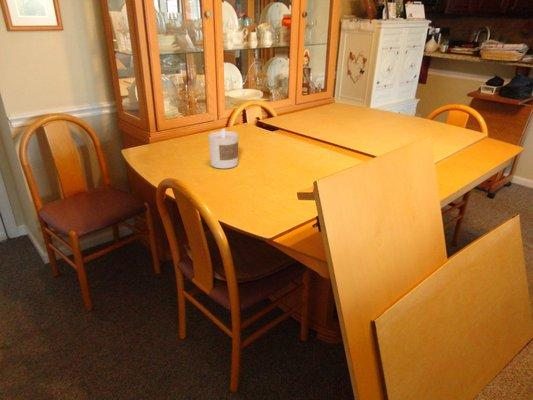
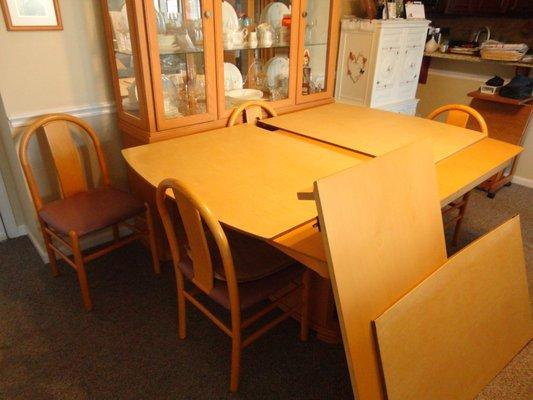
- candle (223, 146)
